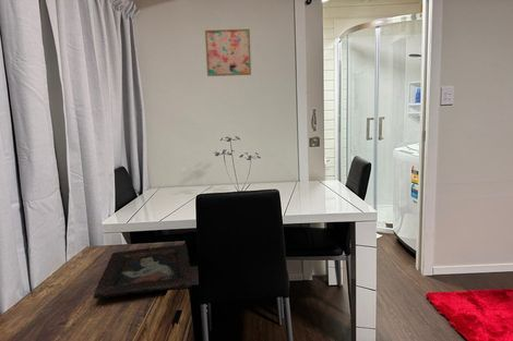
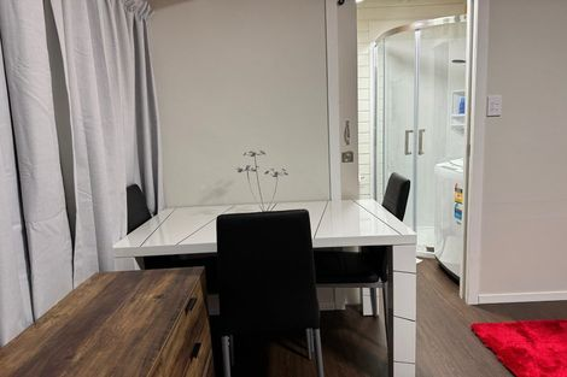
- decorative tray (147, 268)
- wall art (228, 52)
